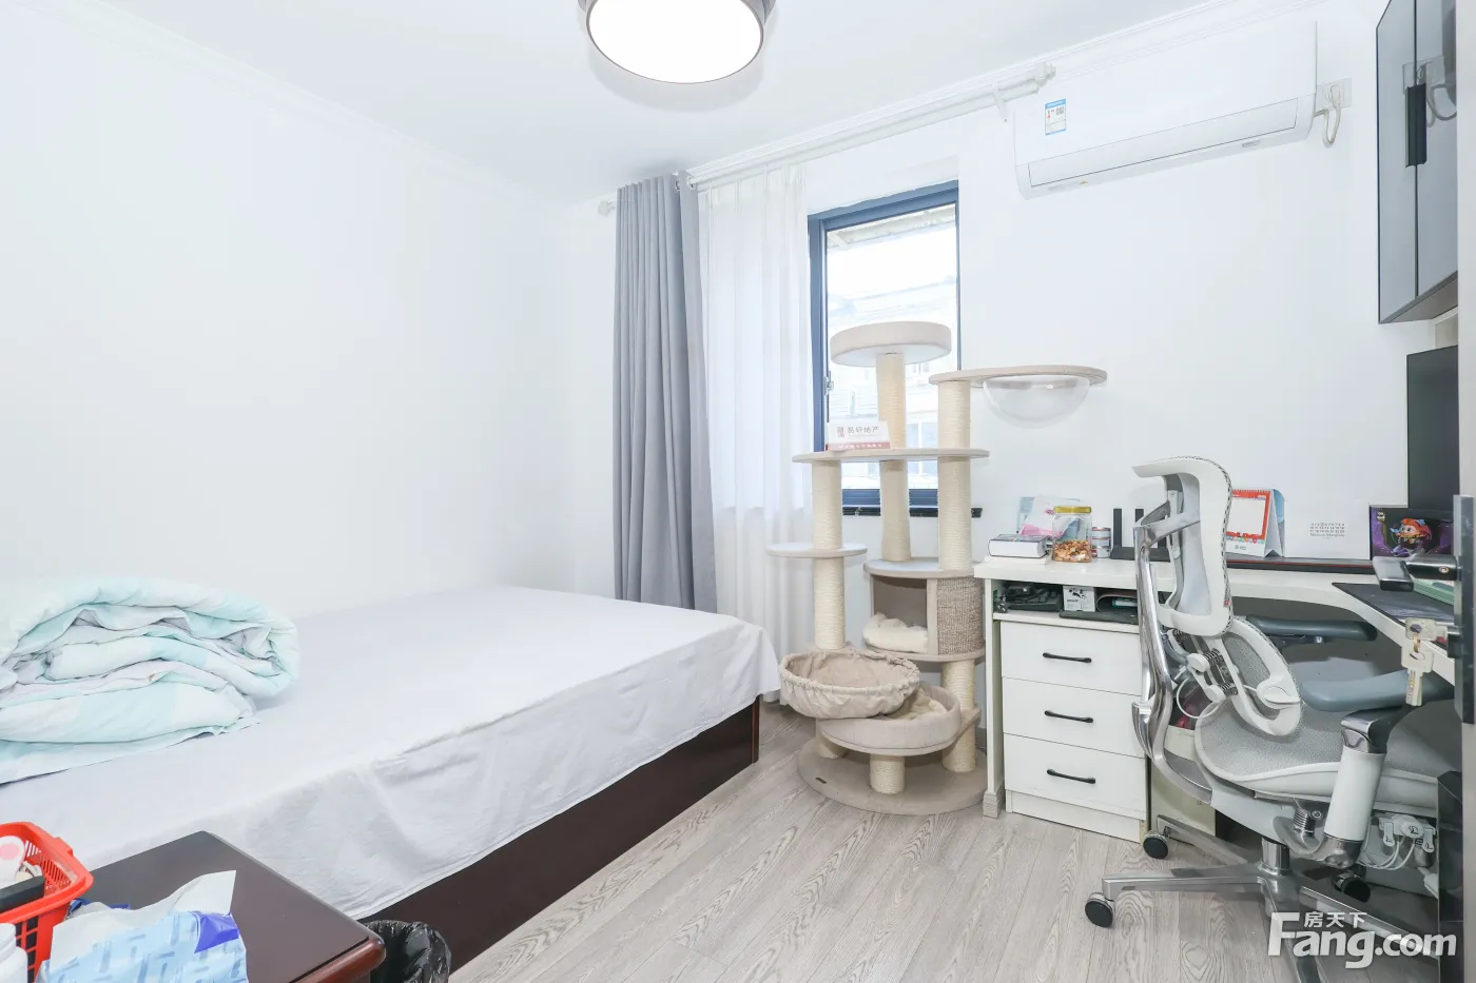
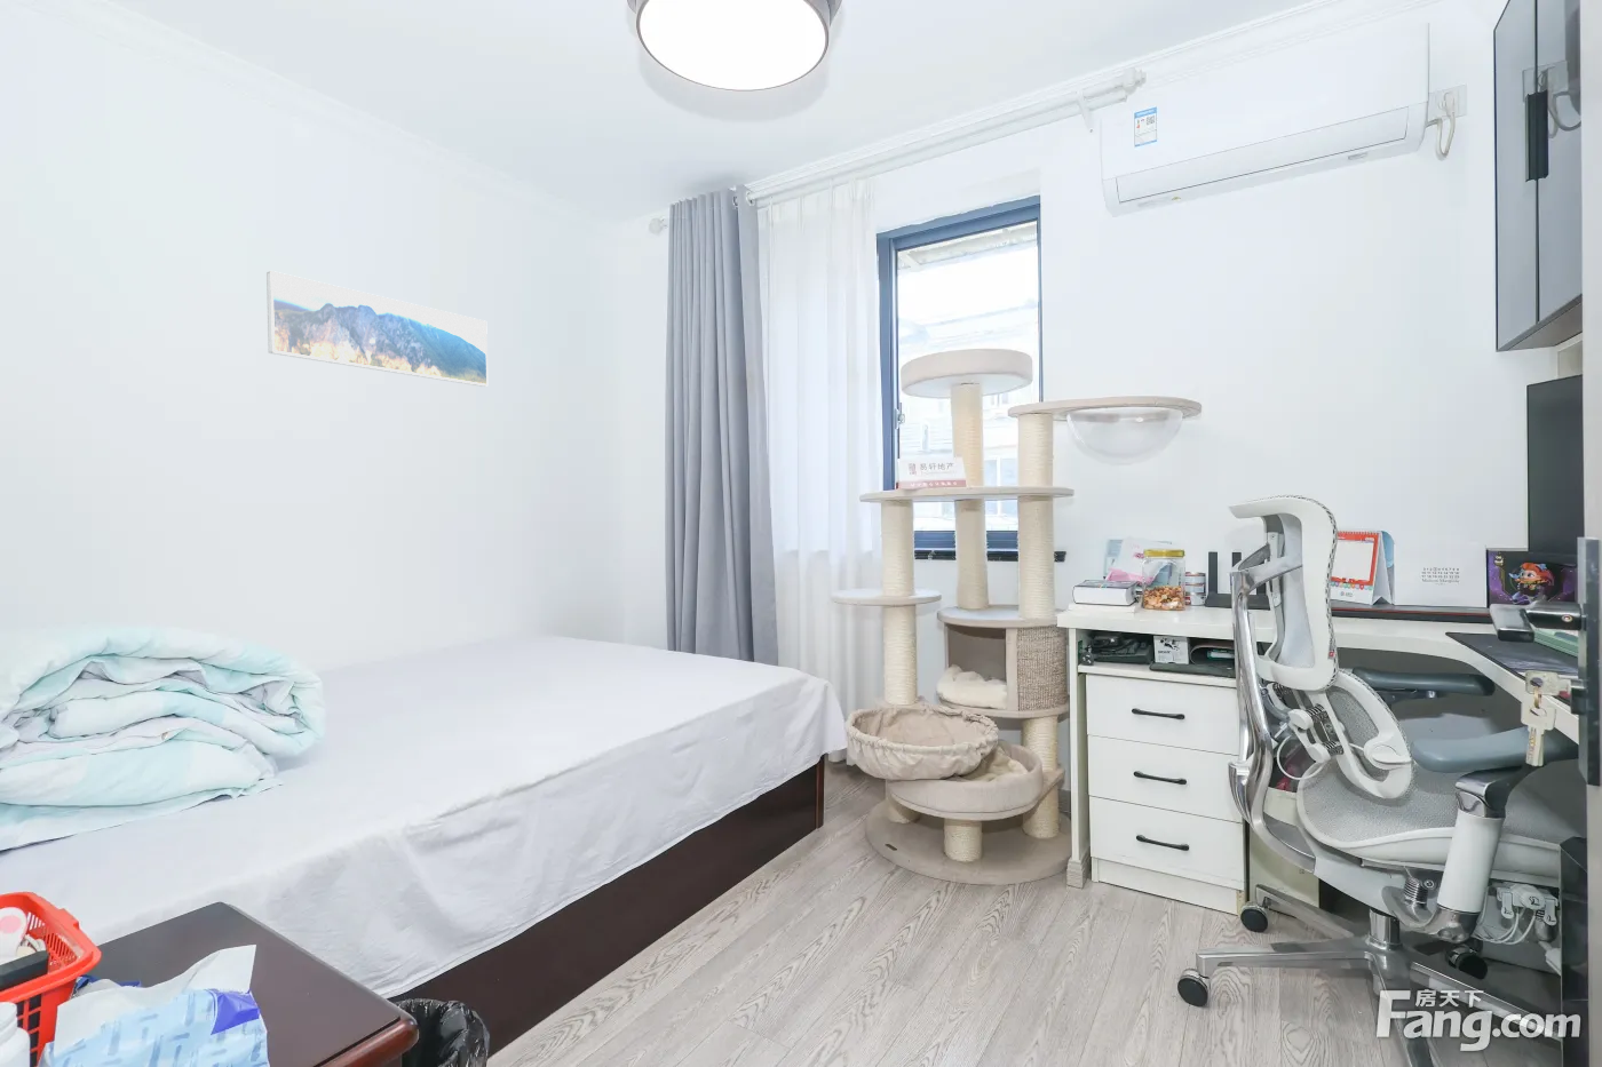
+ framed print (389, 335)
